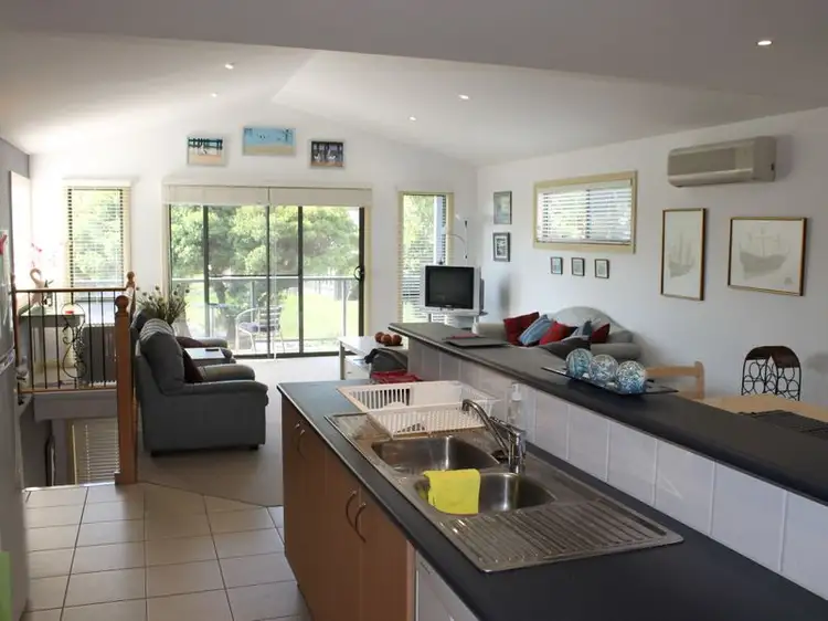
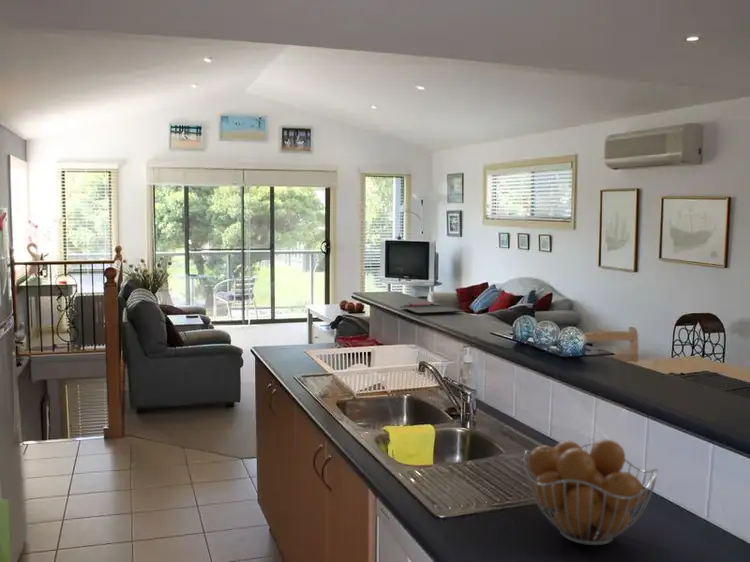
+ fruit basket (588, 488)
